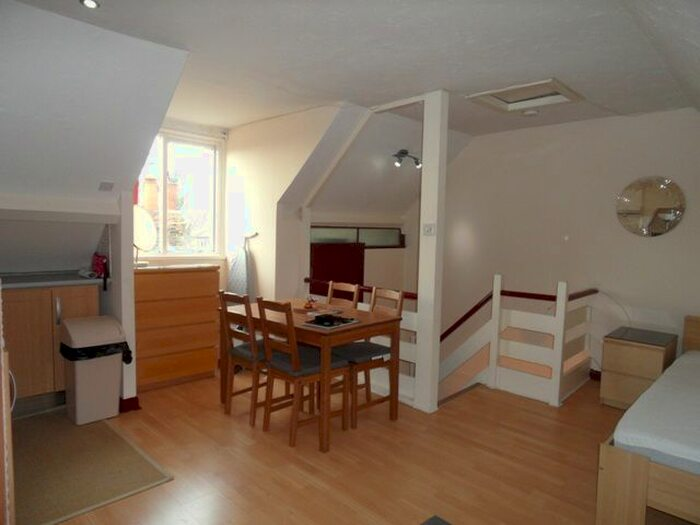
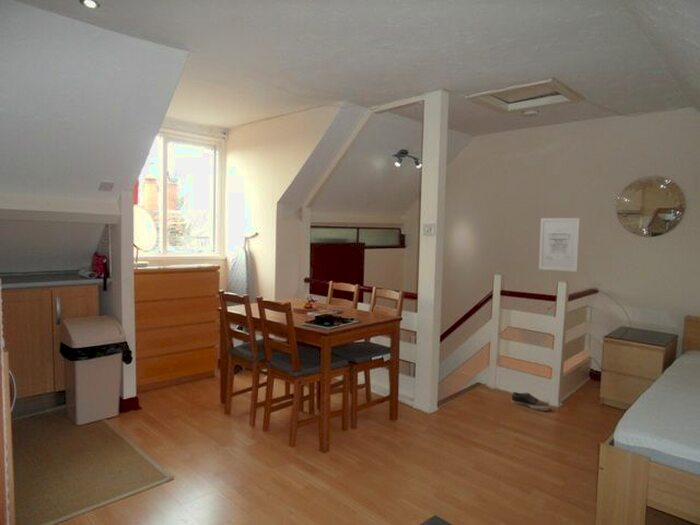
+ wall art (558, 244)
+ shoe (530, 399)
